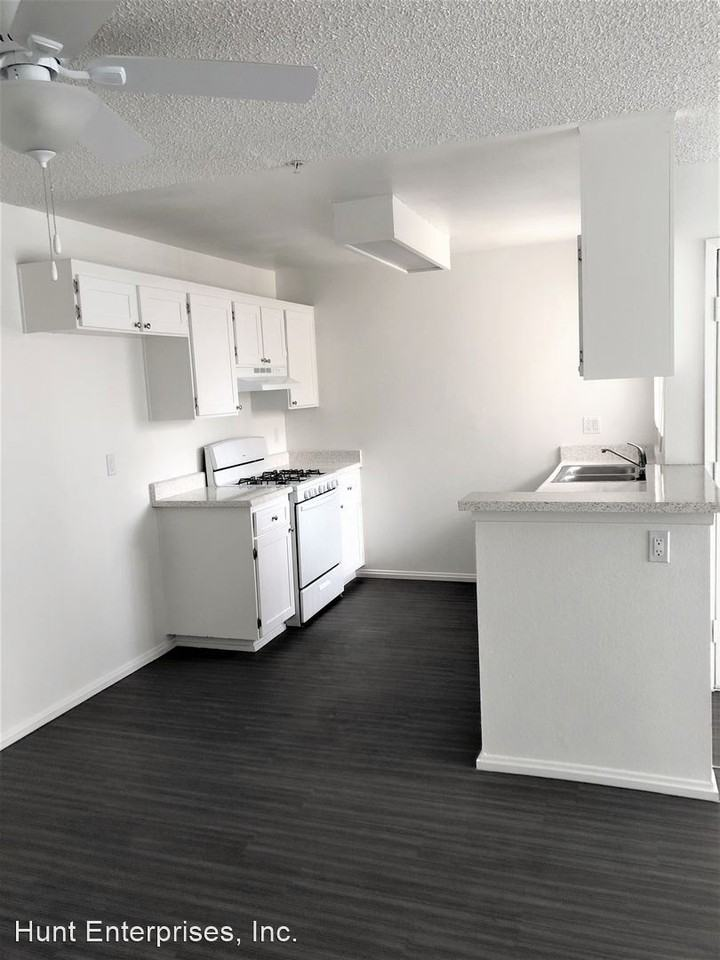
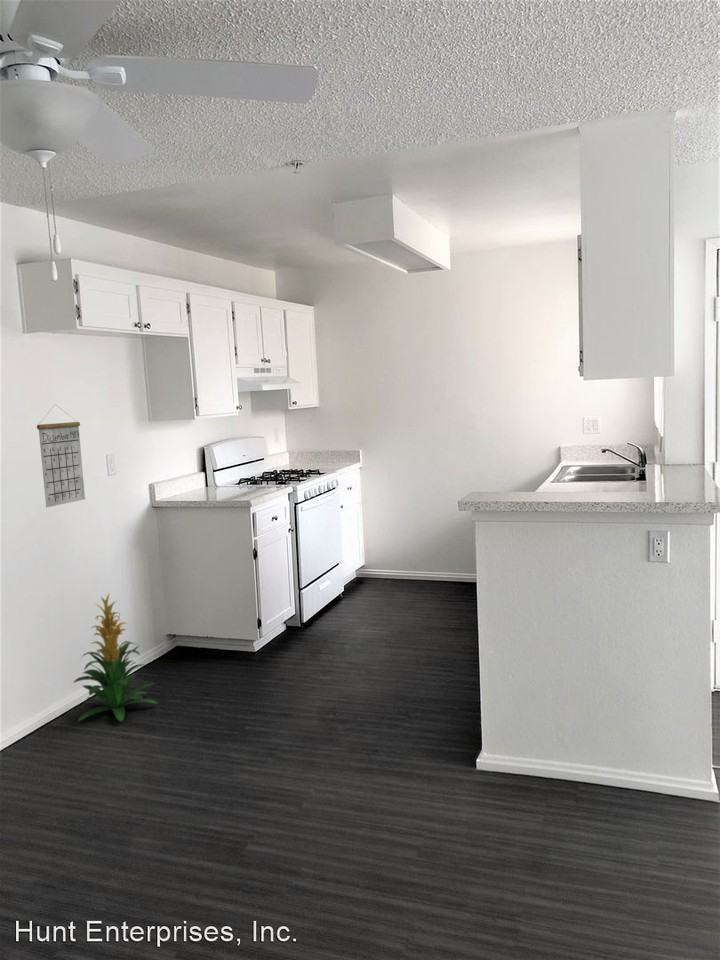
+ calendar (61, 453)
+ indoor plant (111, 653)
